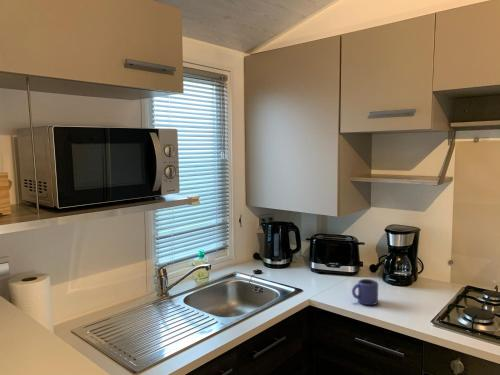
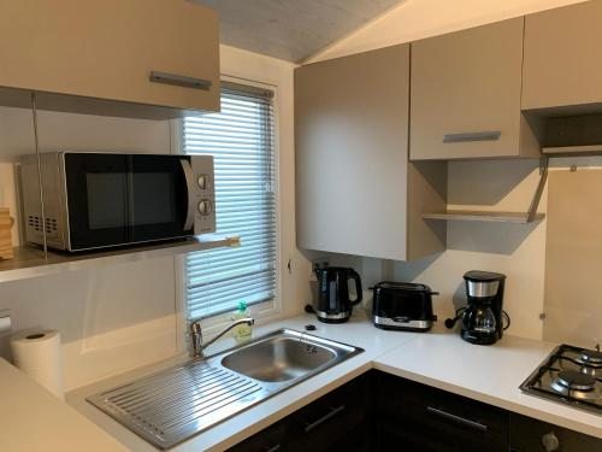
- mug (364, 291)
